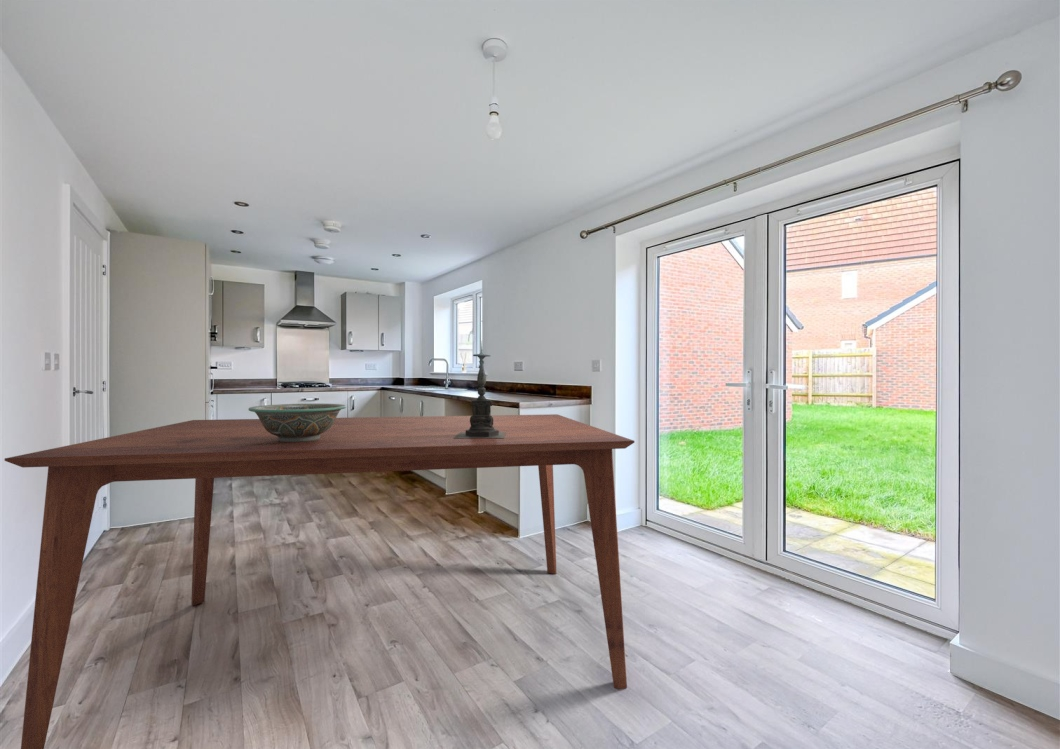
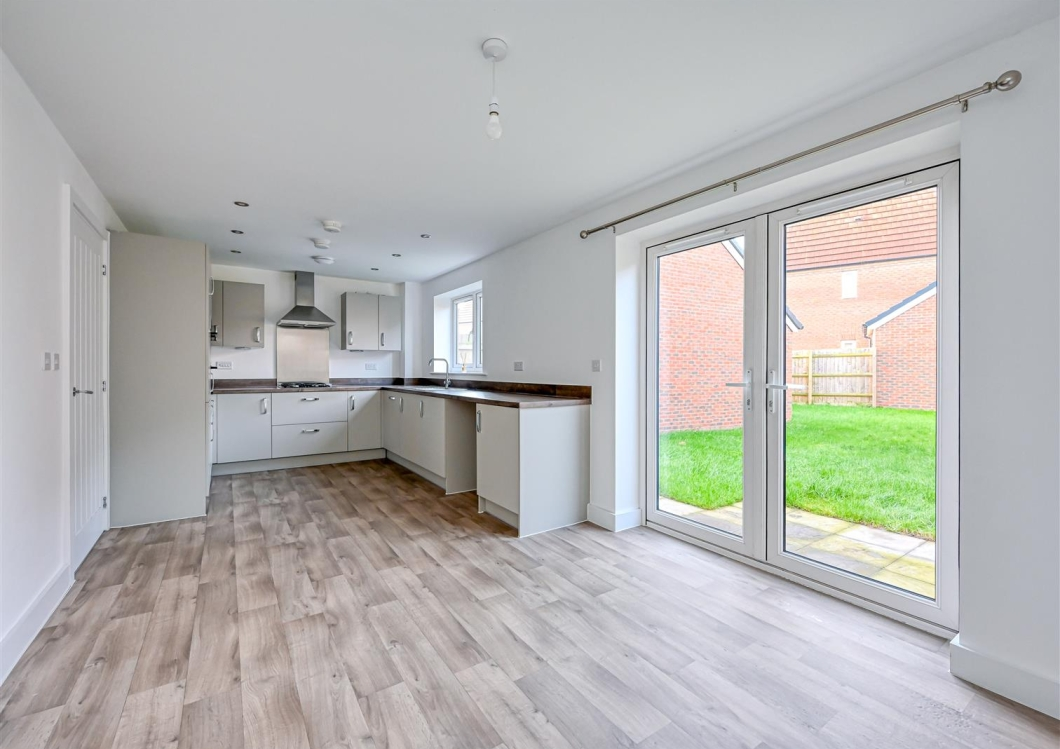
- dining table (377, 471)
- candle holder (481, 387)
- decorative bowl (299, 422)
